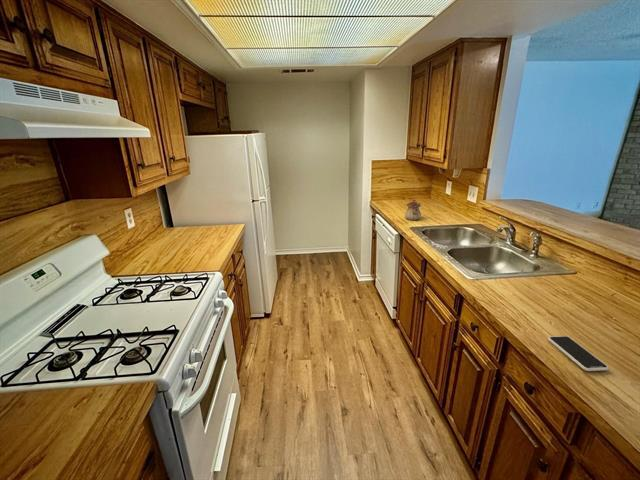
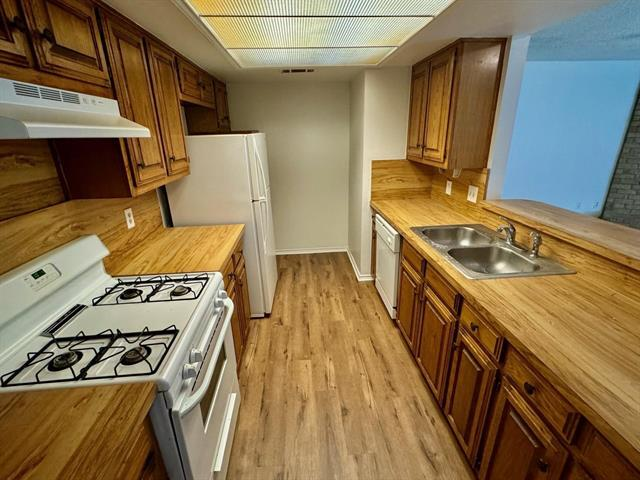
- teapot (413, 208)
- smartphone (575, 352)
